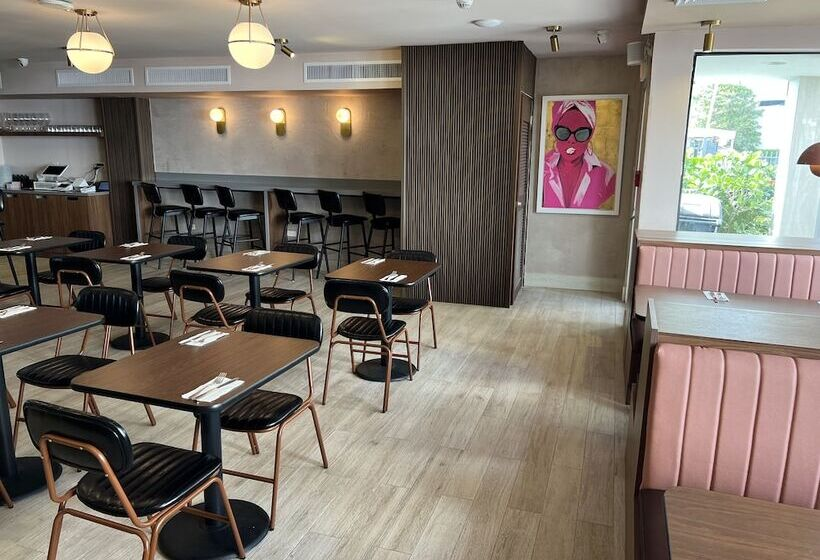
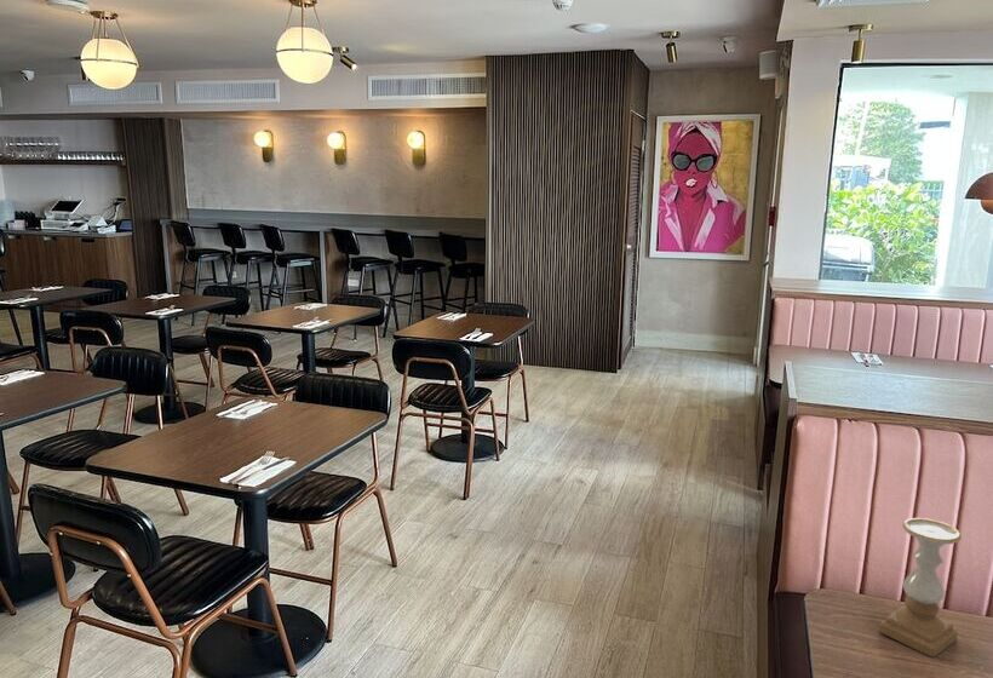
+ candle holder (924, 582)
